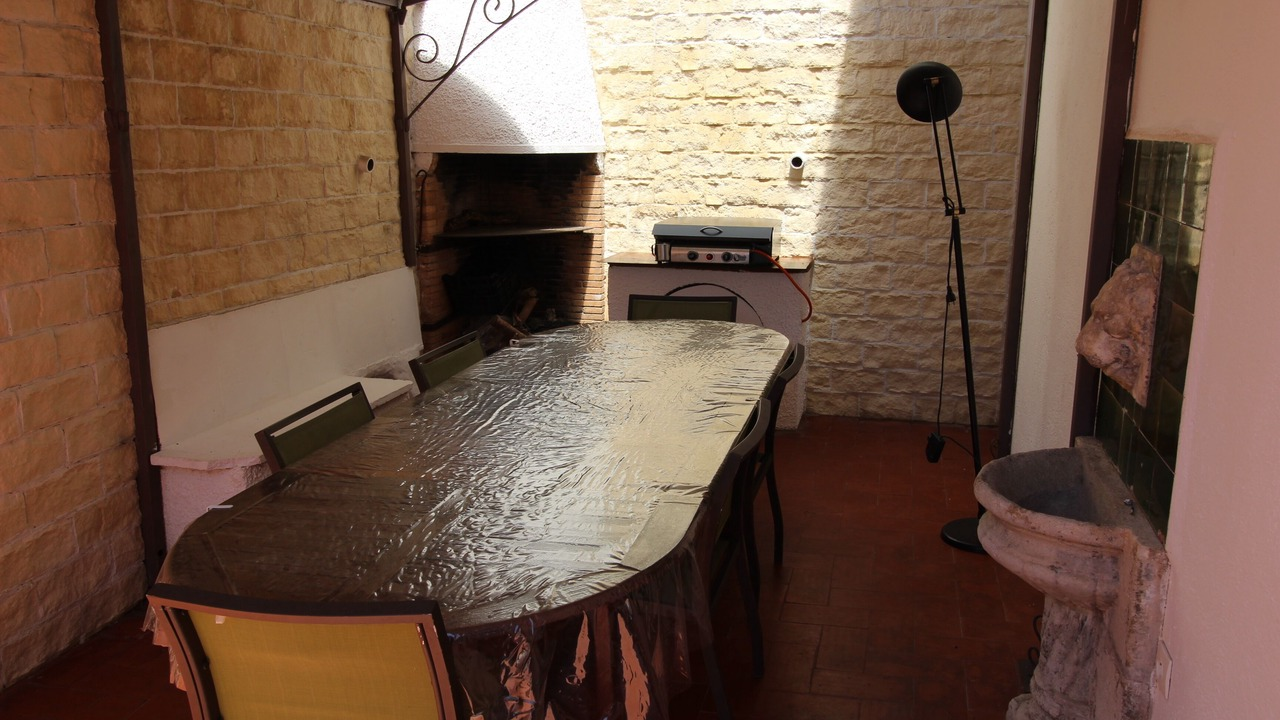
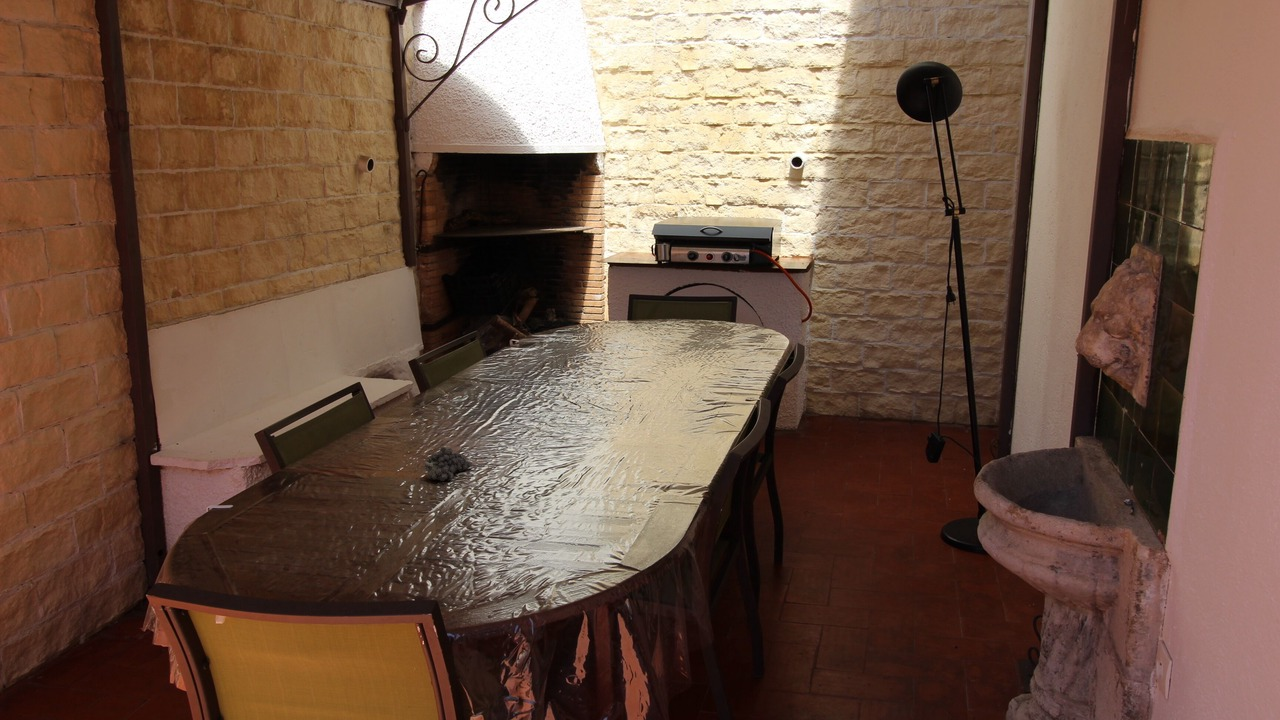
+ fruit (447, 460)
